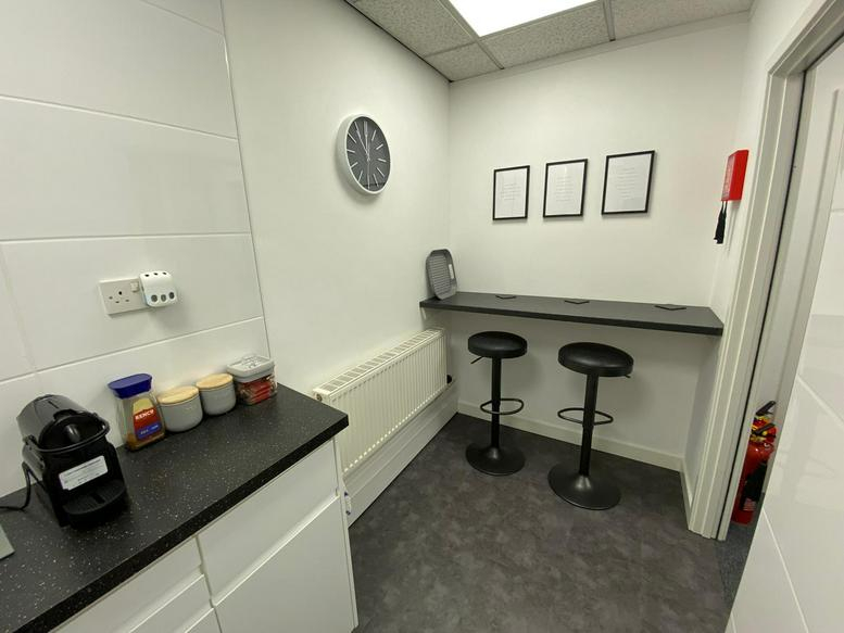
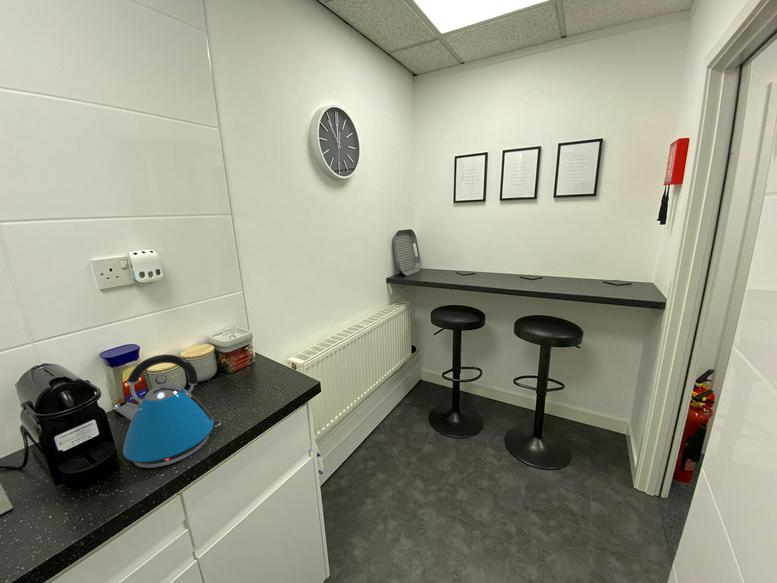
+ kettle (168, 400)
